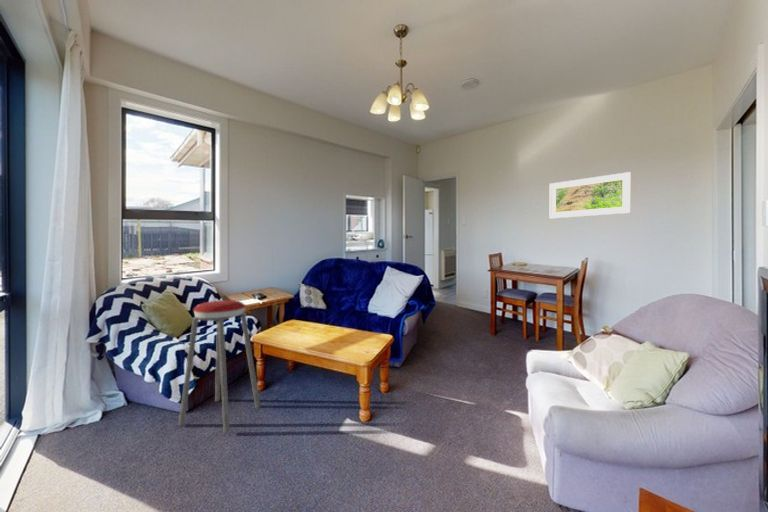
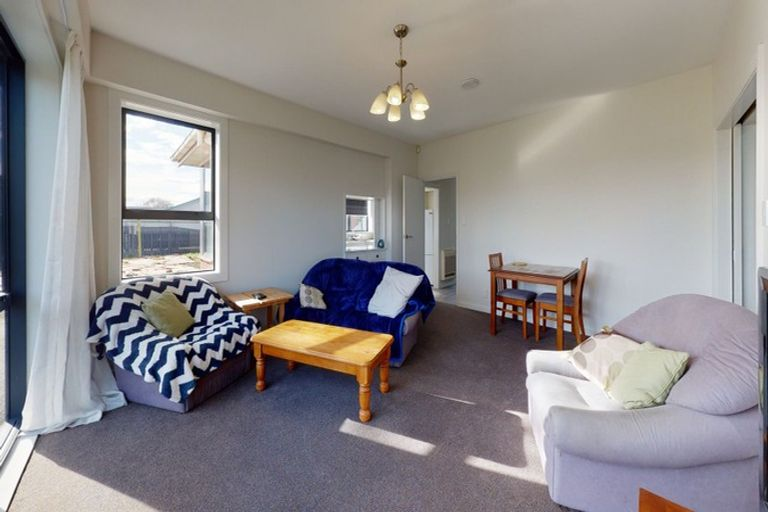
- music stool (220, 359)
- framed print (587, 197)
